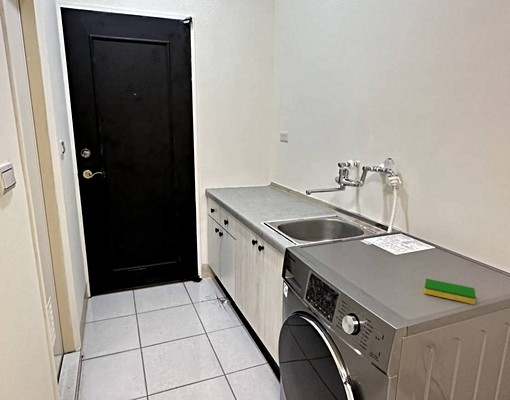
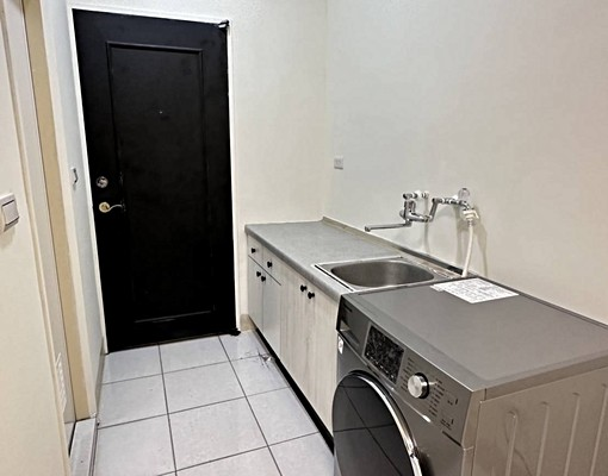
- dish sponge (449, 290)
